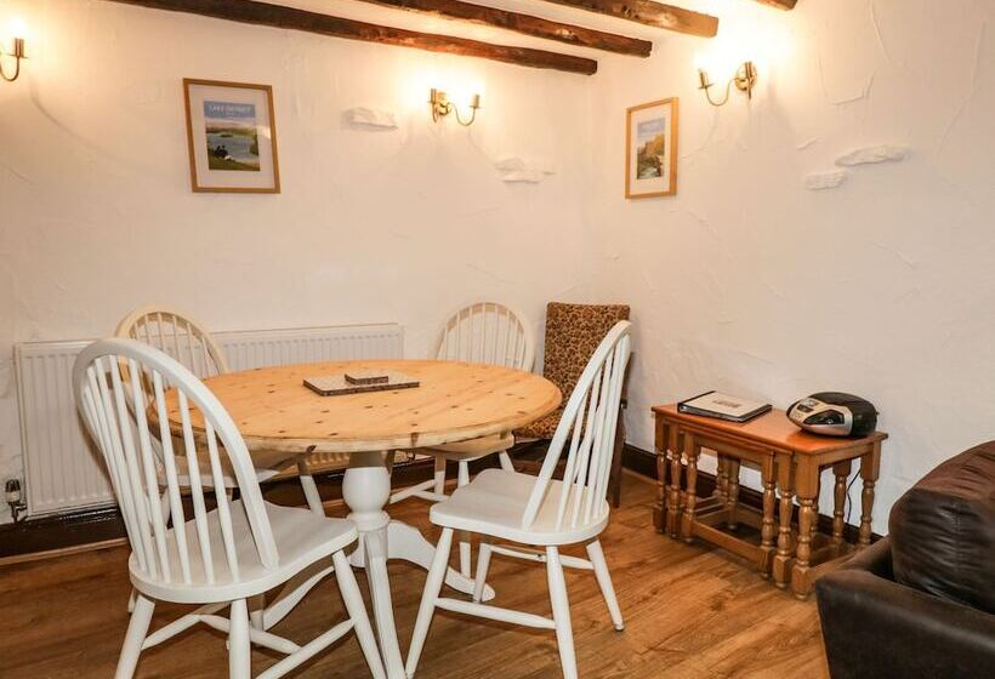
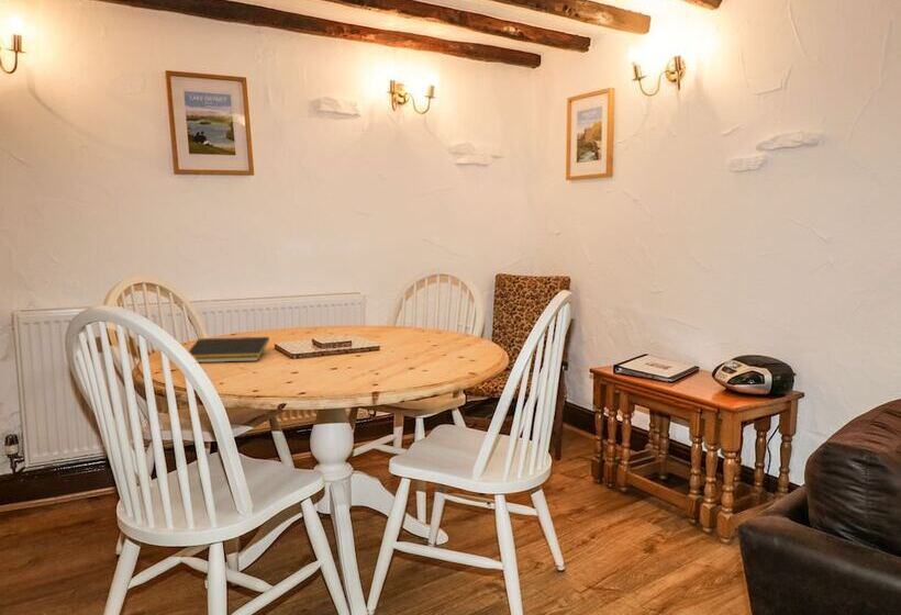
+ notepad (226, 349)
